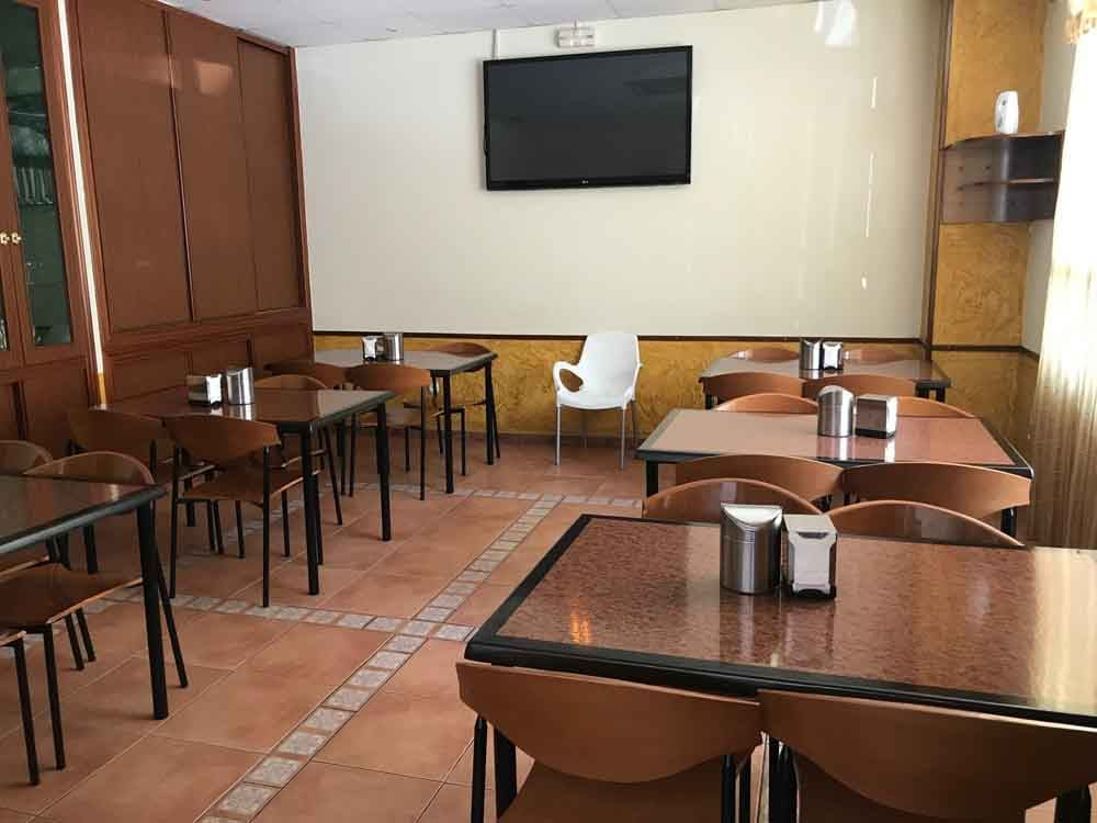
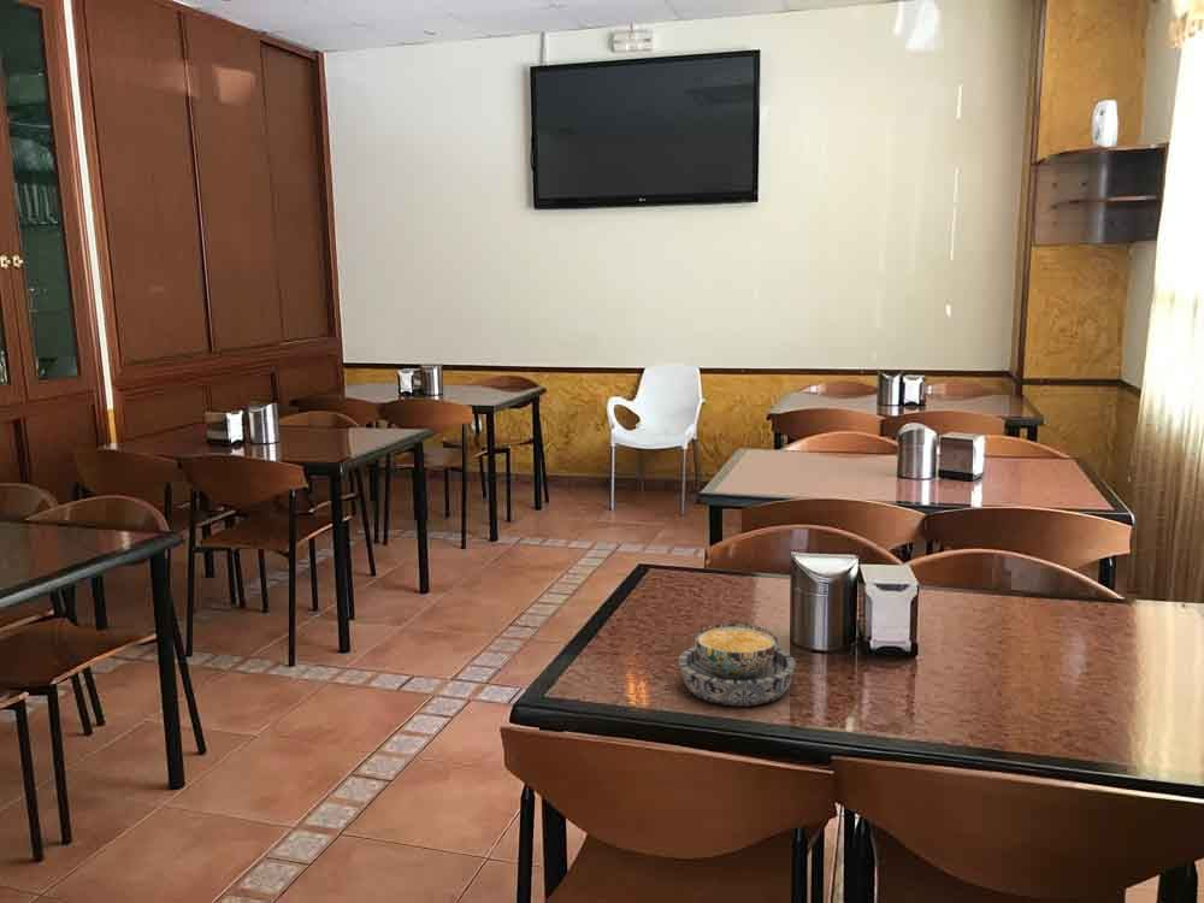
+ bowl (736, 661)
